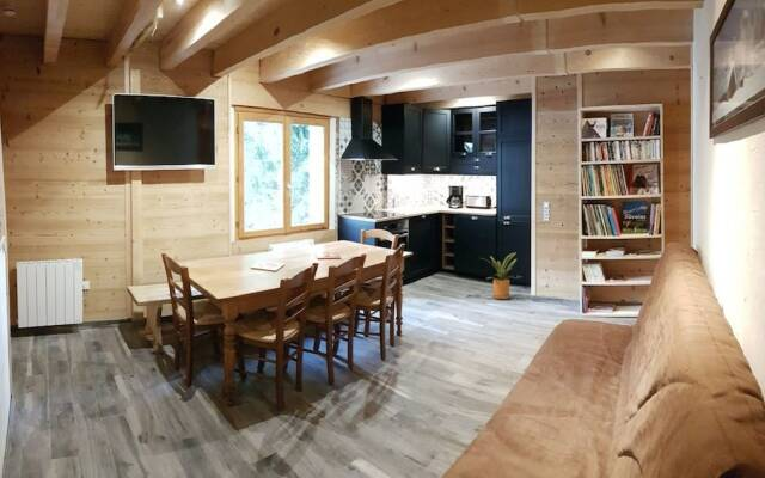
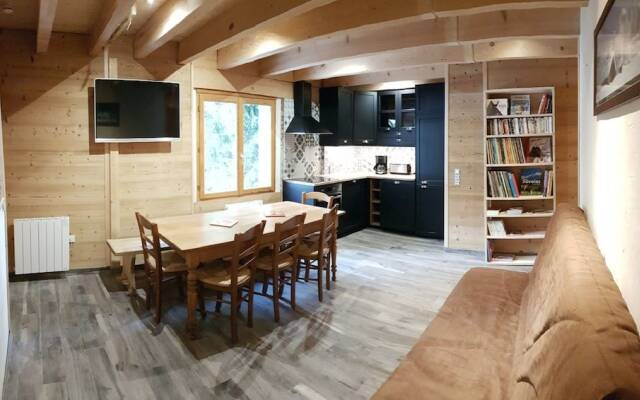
- house plant (501, 274)
